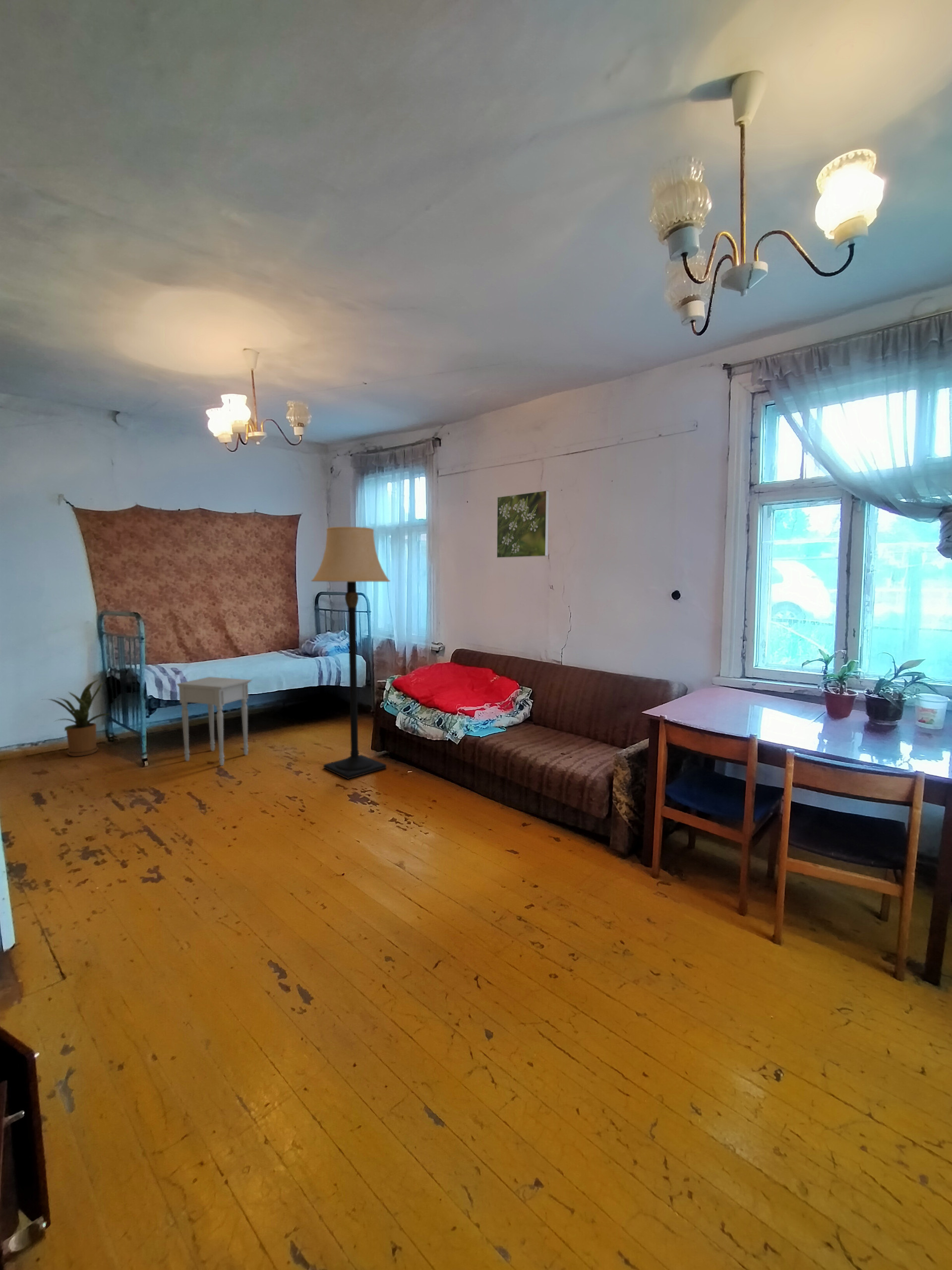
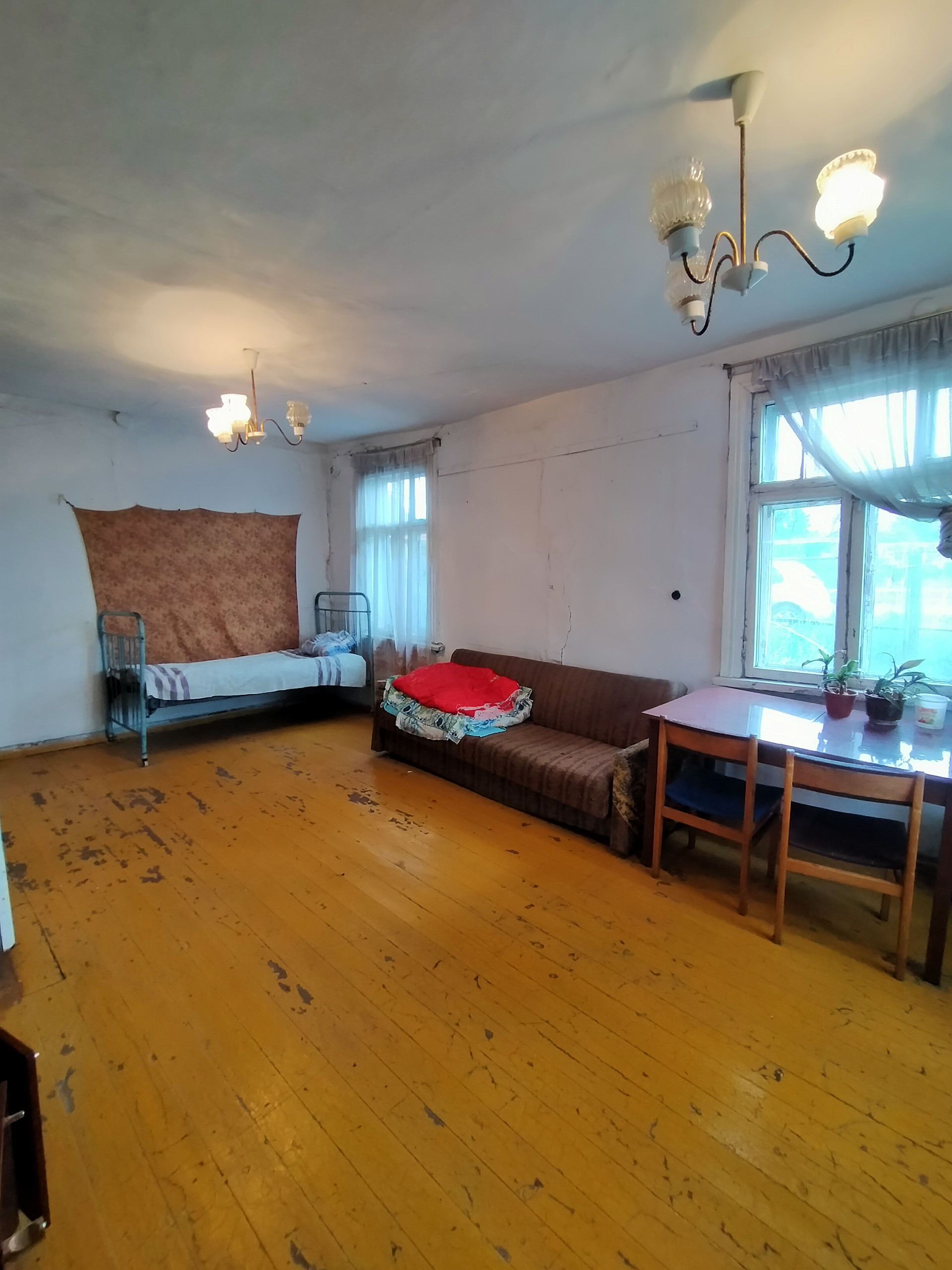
- lamp (353, 651)
- house plant (77, 718)
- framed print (522, 525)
- nightstand (217, 719)
